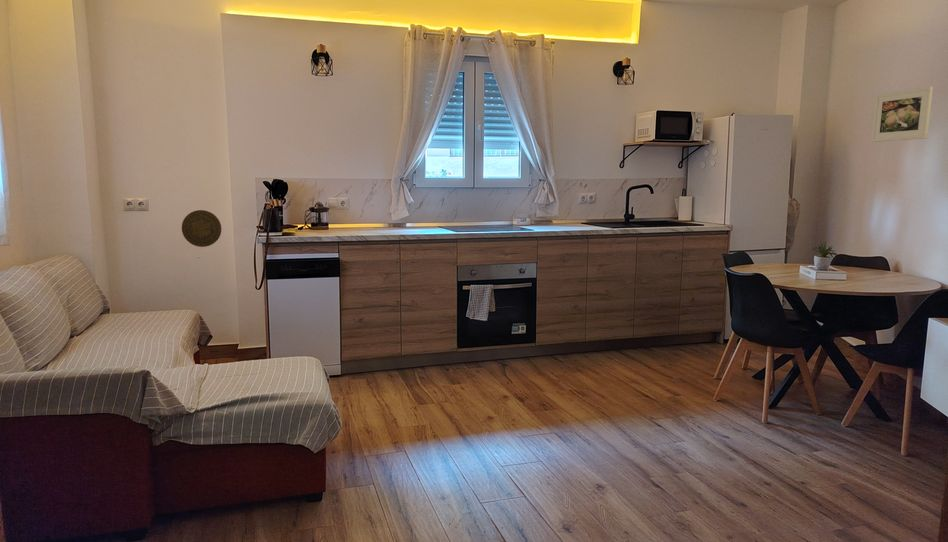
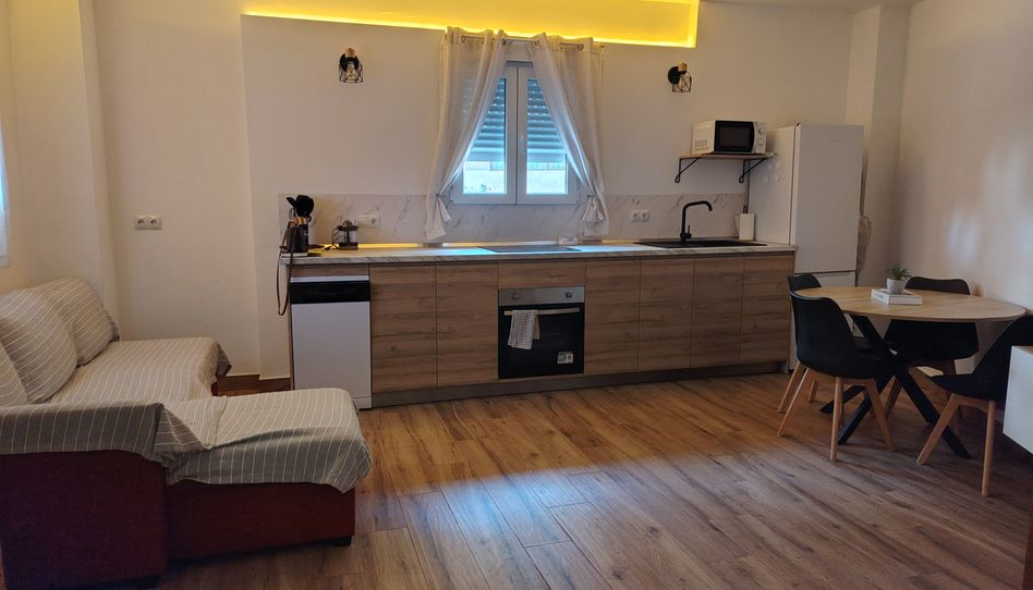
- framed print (900, 115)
- decorative plate (201, 228)
